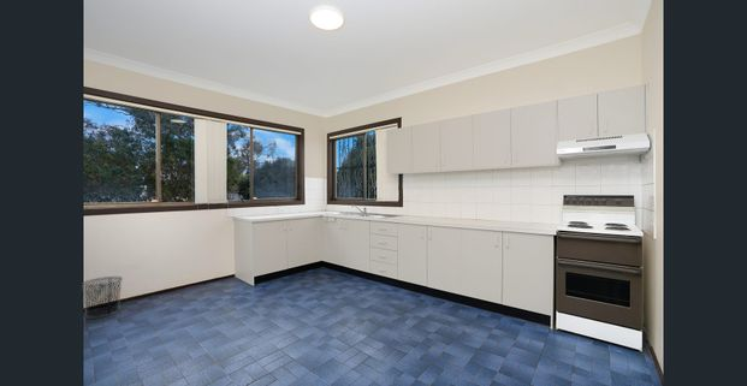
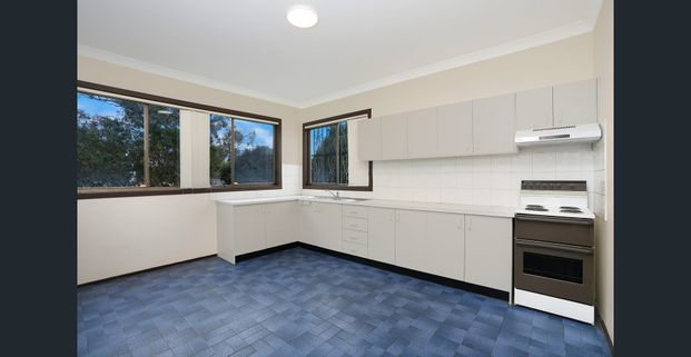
- waste bin (102, 297)
